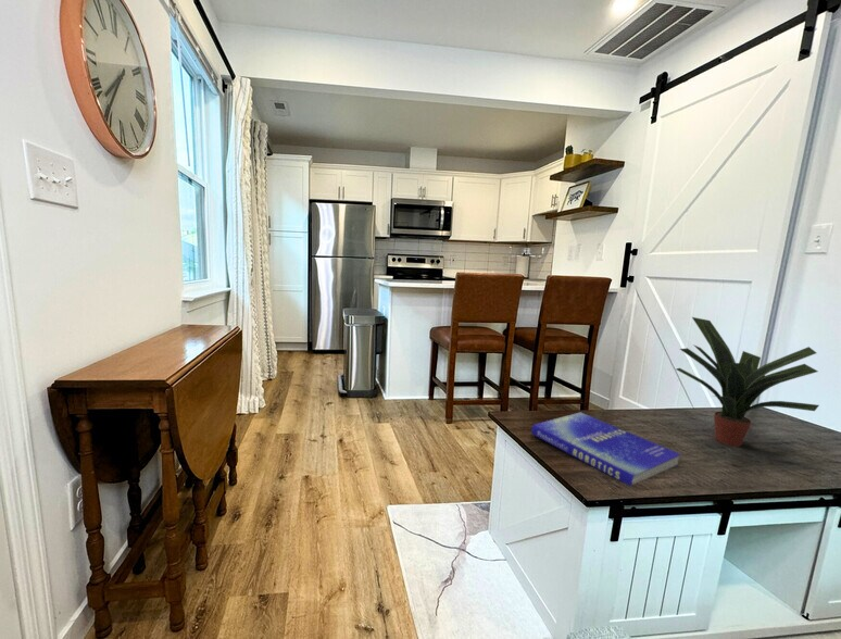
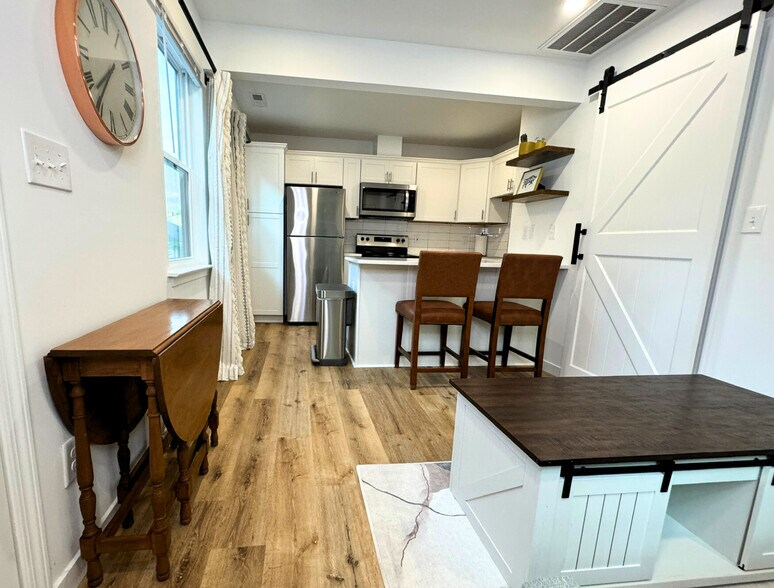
- potted plant (735, 384)
- book (601, 443)
